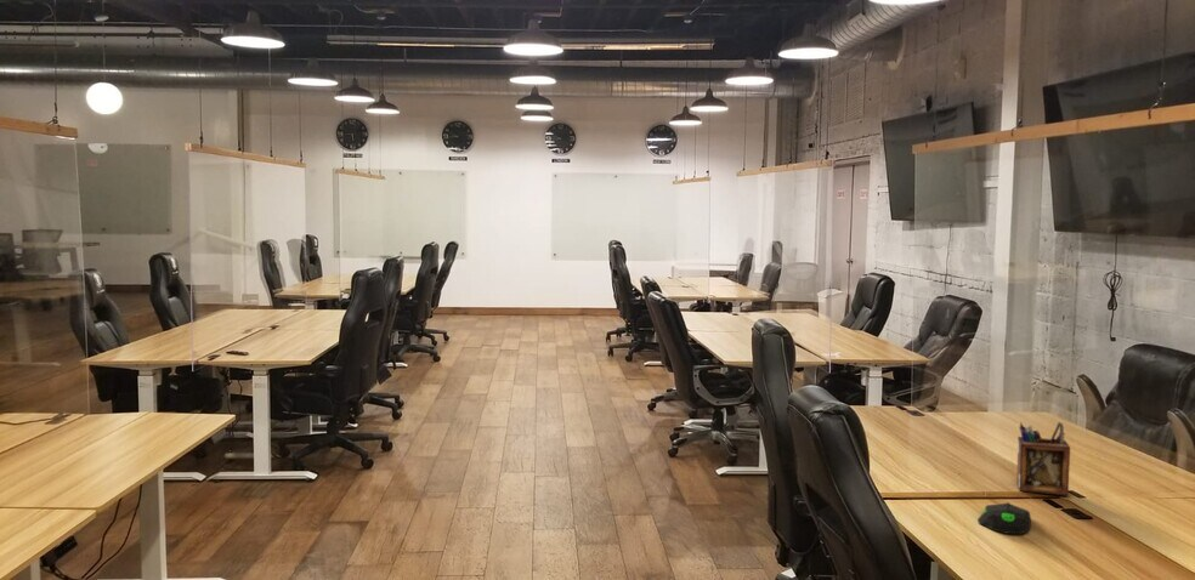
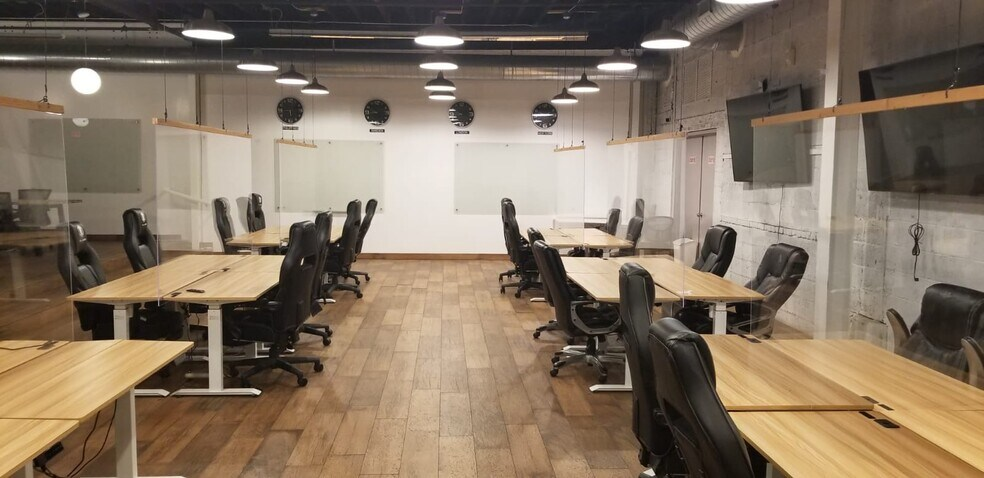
- desk organizer (1042, 456)
- computer mouse (1003, 513)
